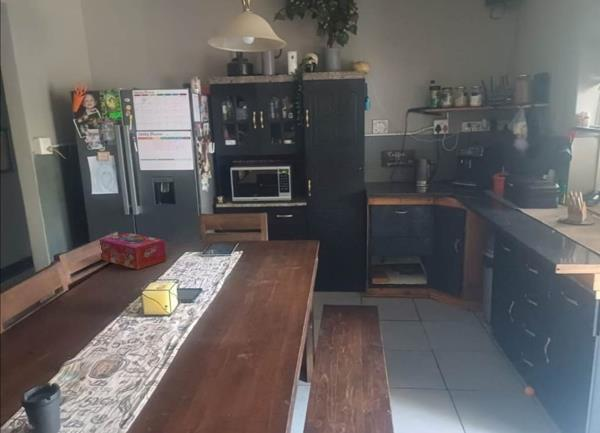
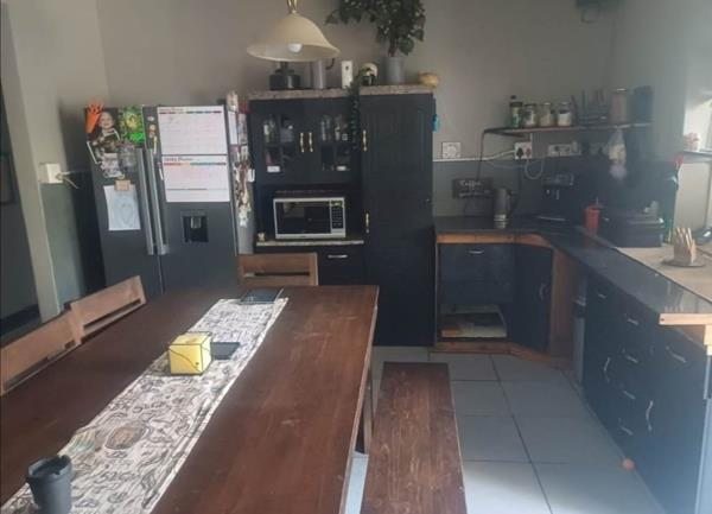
- tissue box (132, 249)
